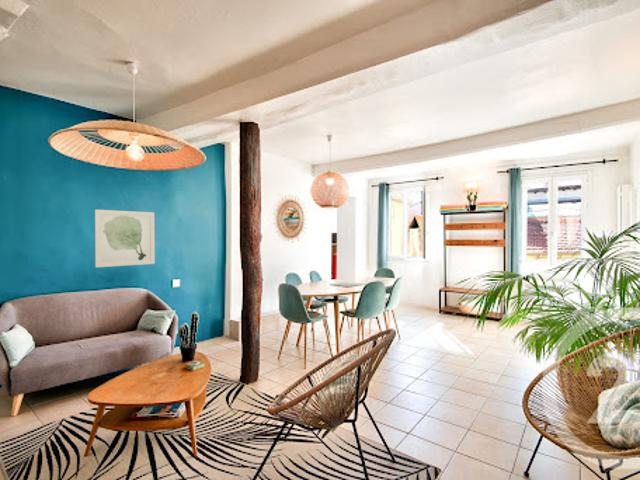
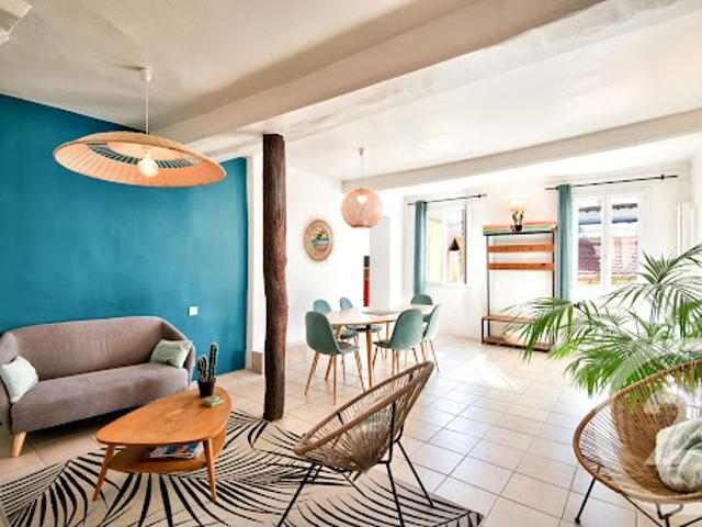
- wall art (126, 238)
